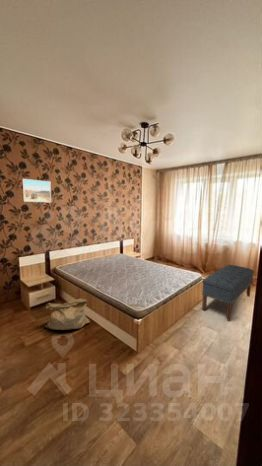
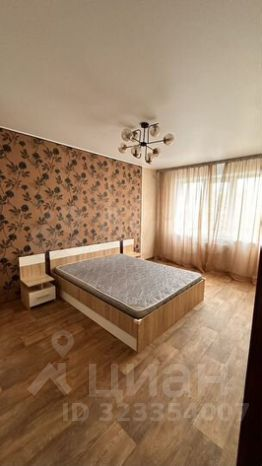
- bag (67, 312)
- bench (229, 287)
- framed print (37, 191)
